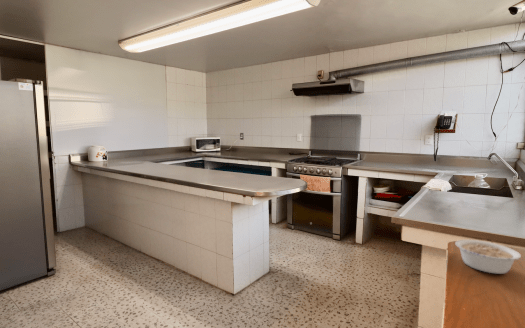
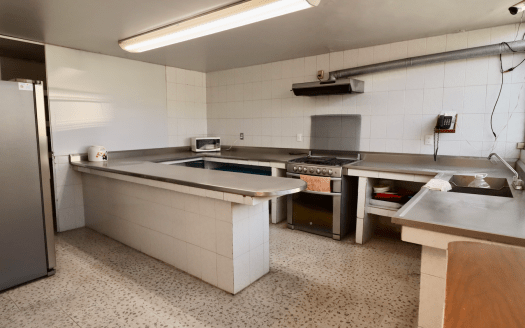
- legume (488, 256)
